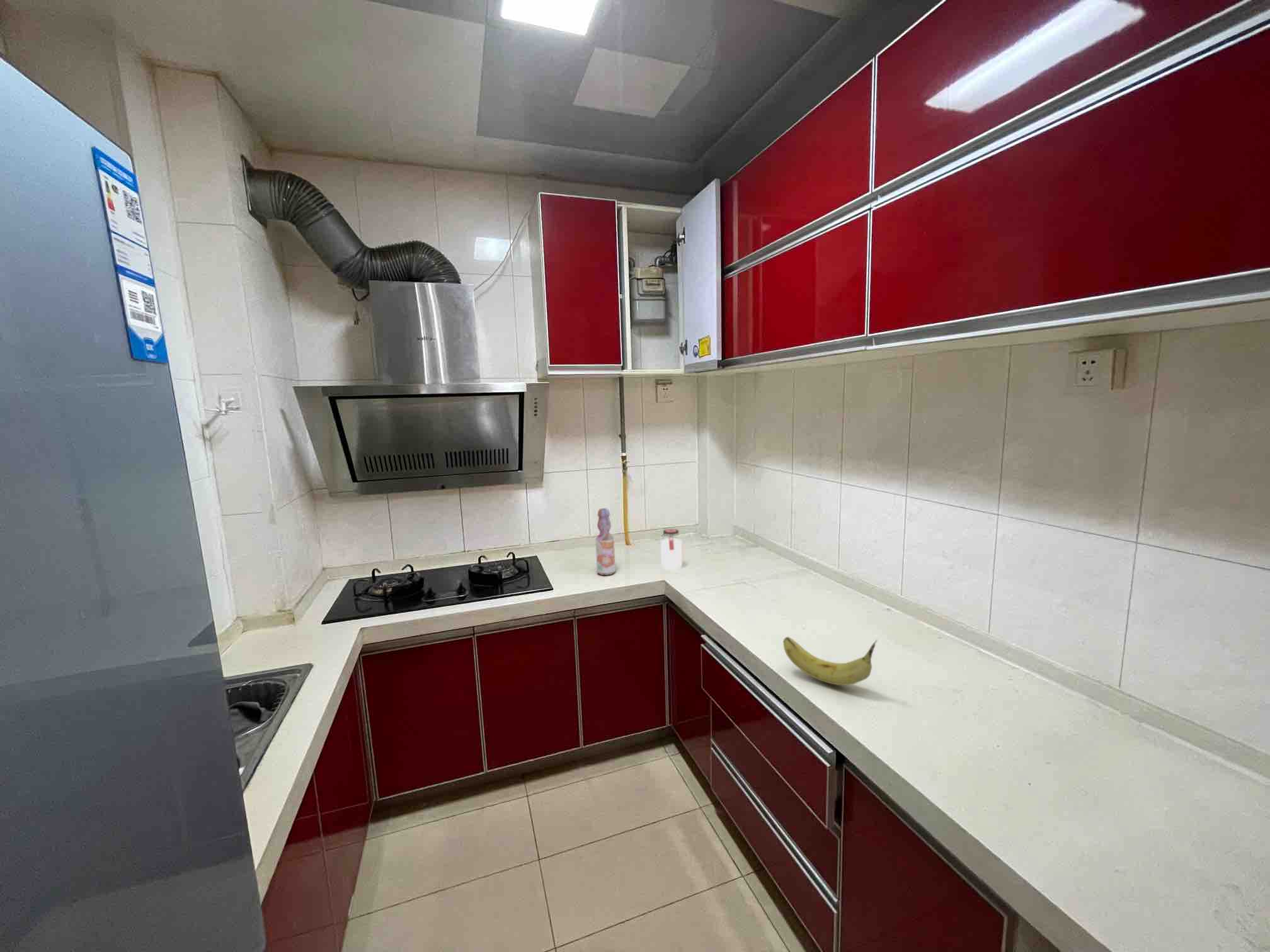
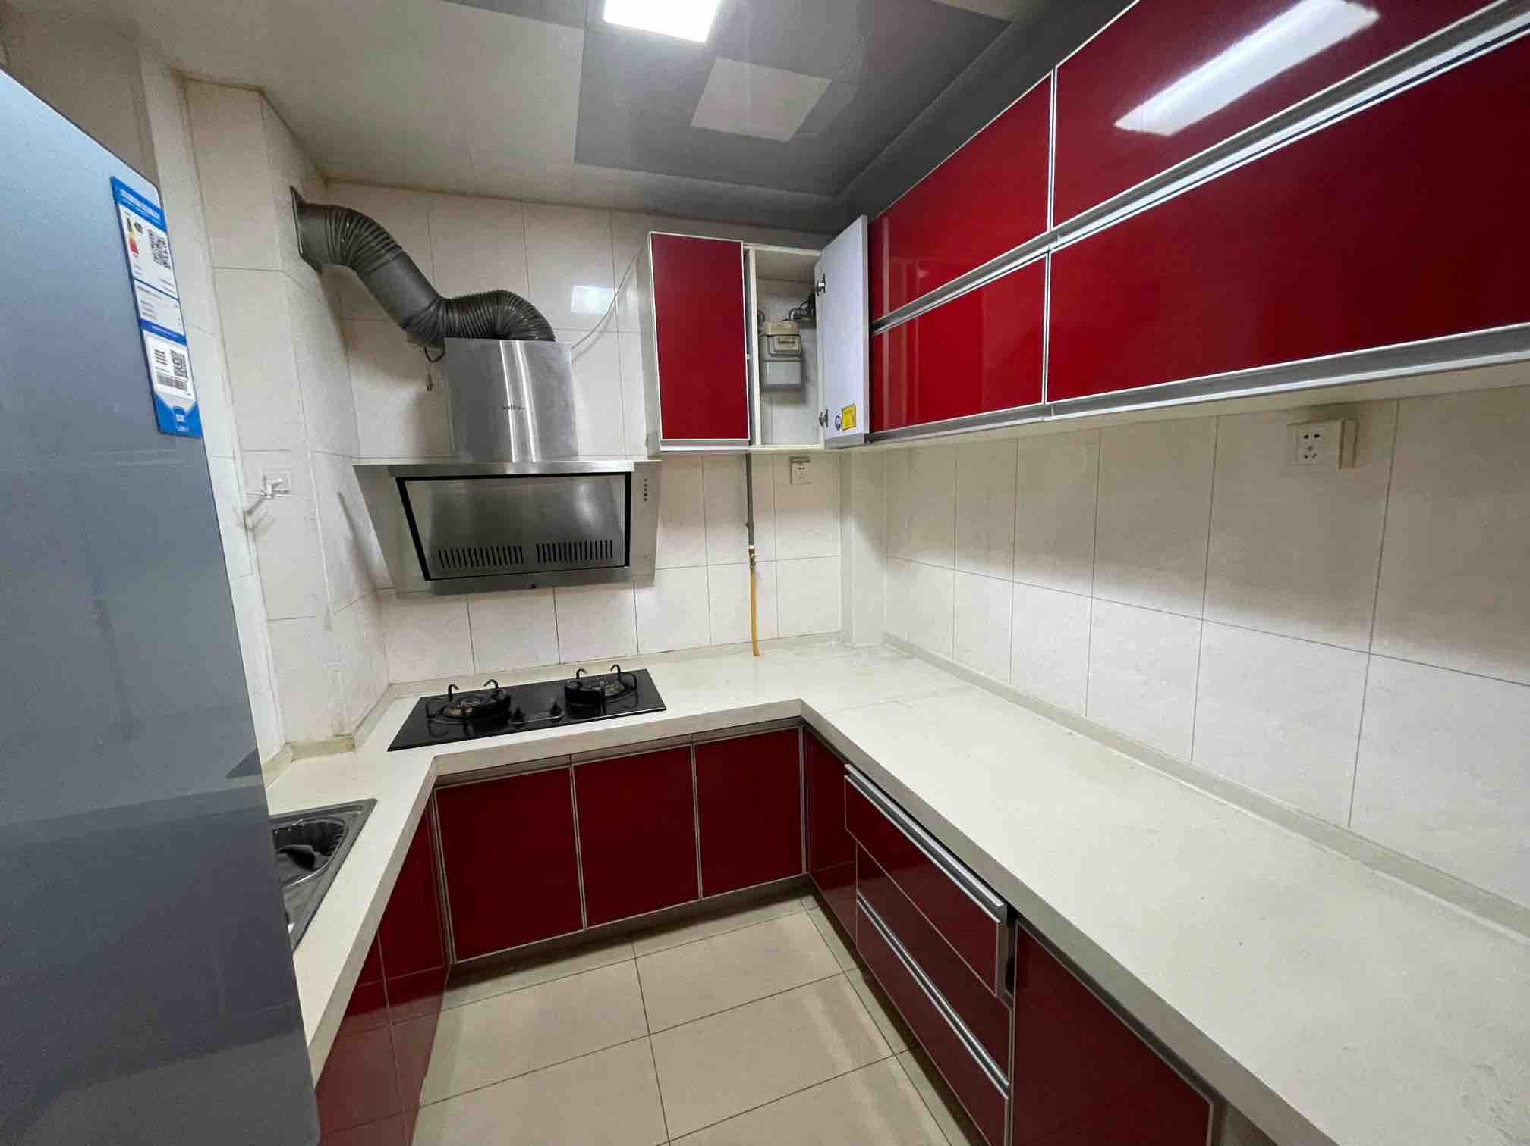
- fruit (825, 660)
- bottle (605, 541)
- jar (671, 549)
